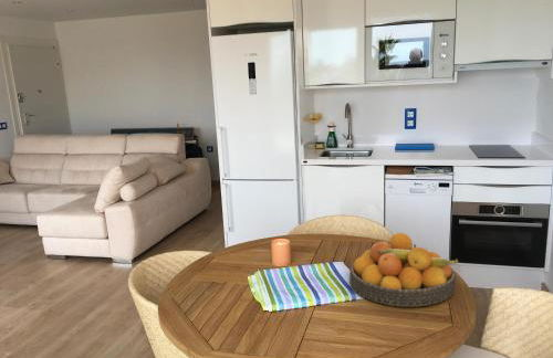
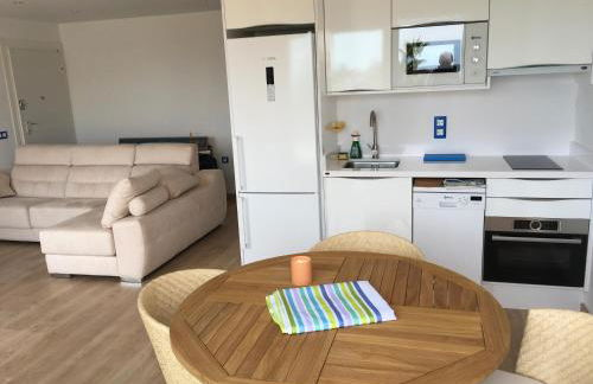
- fruit bowl (400, 263)
